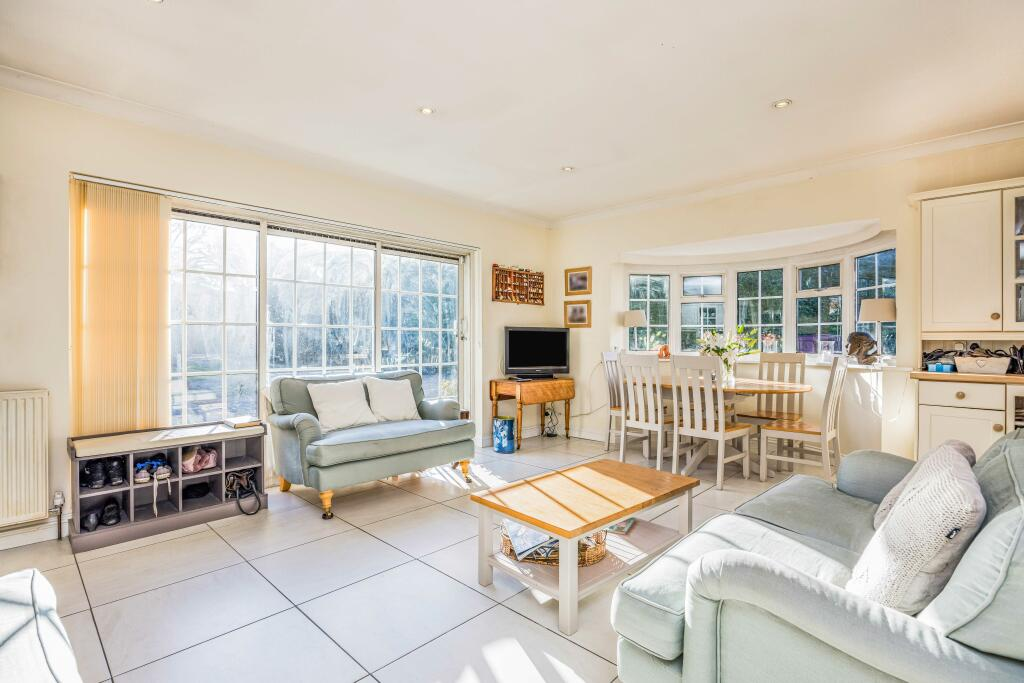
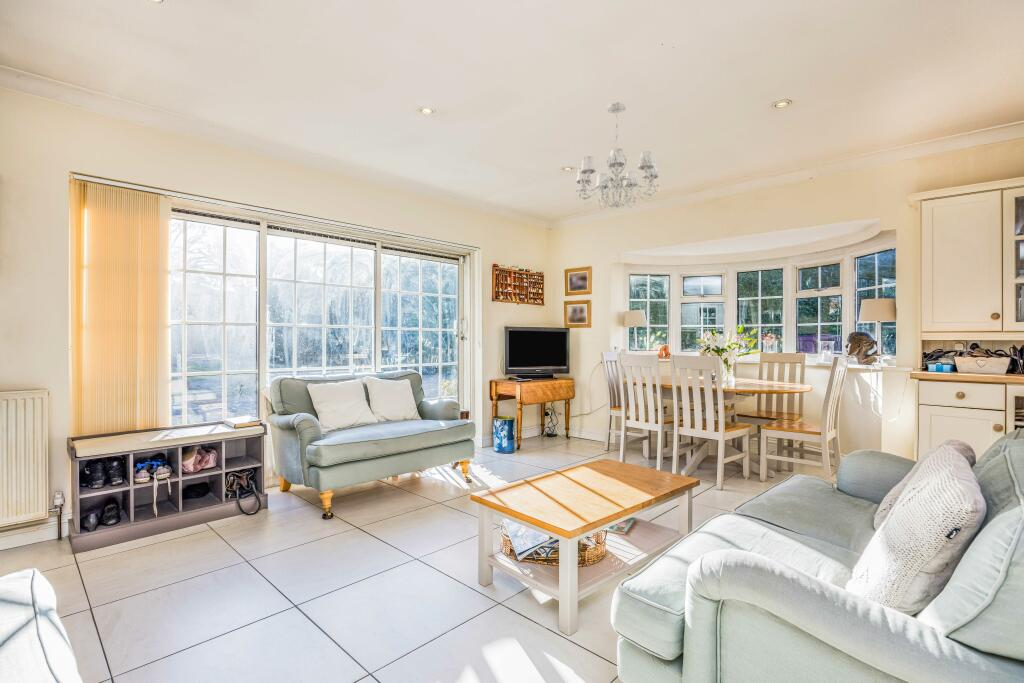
+ chandelier (616, 156)
